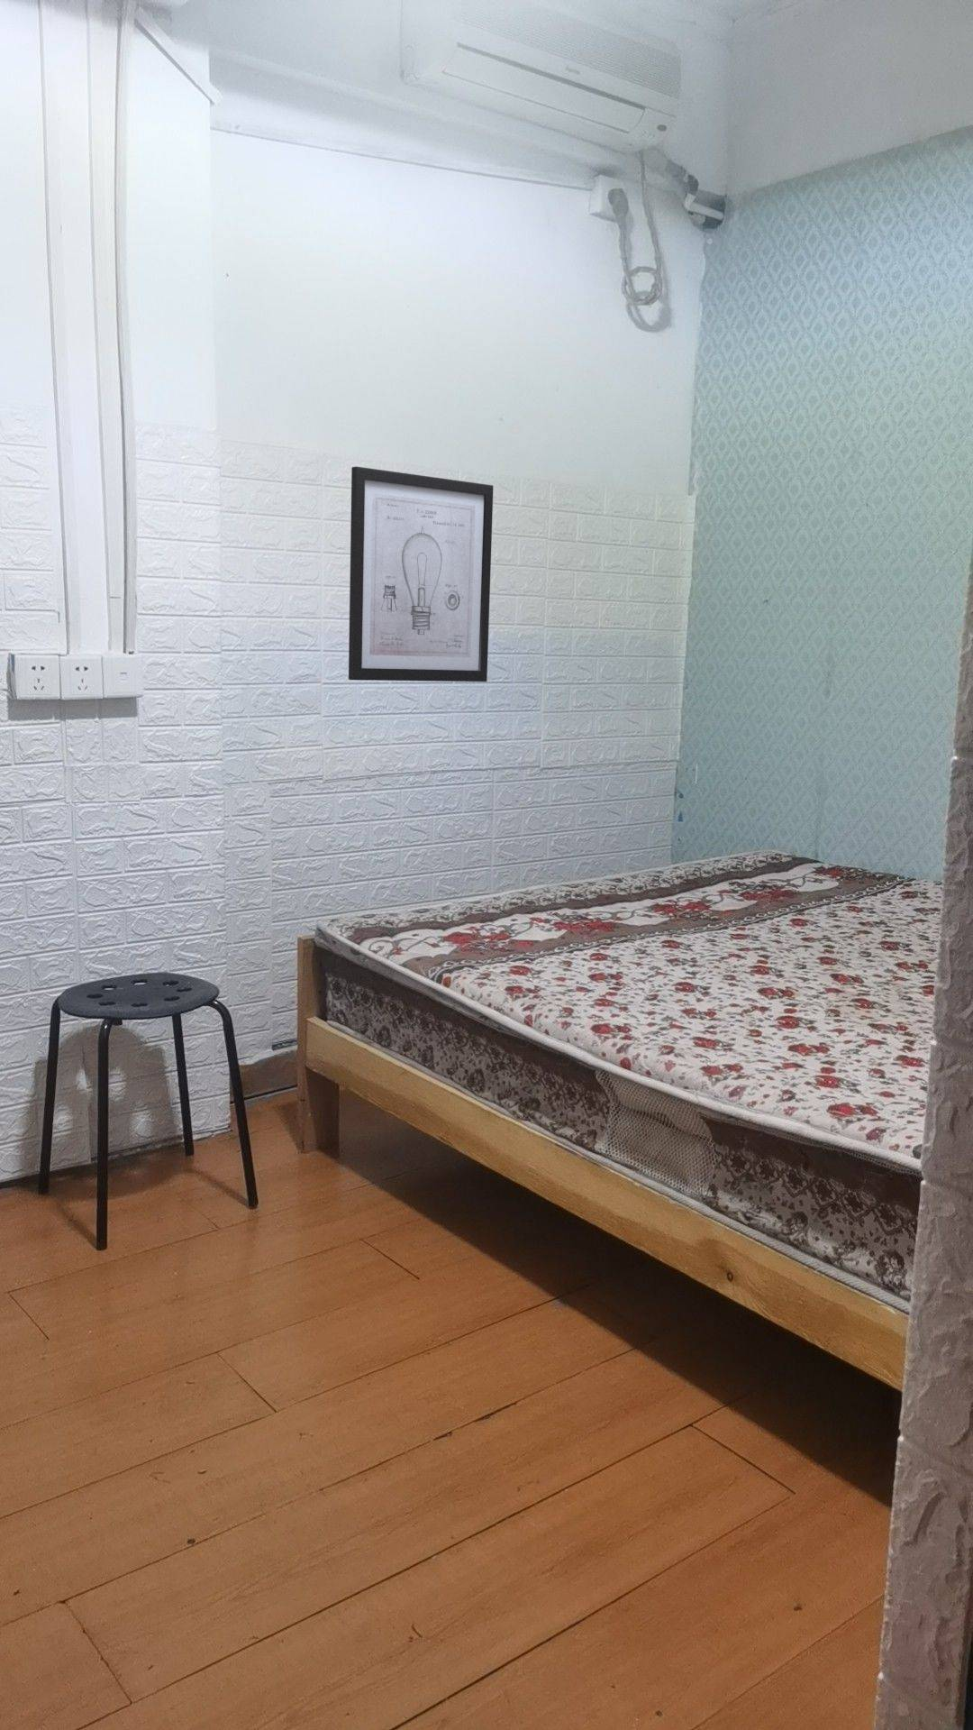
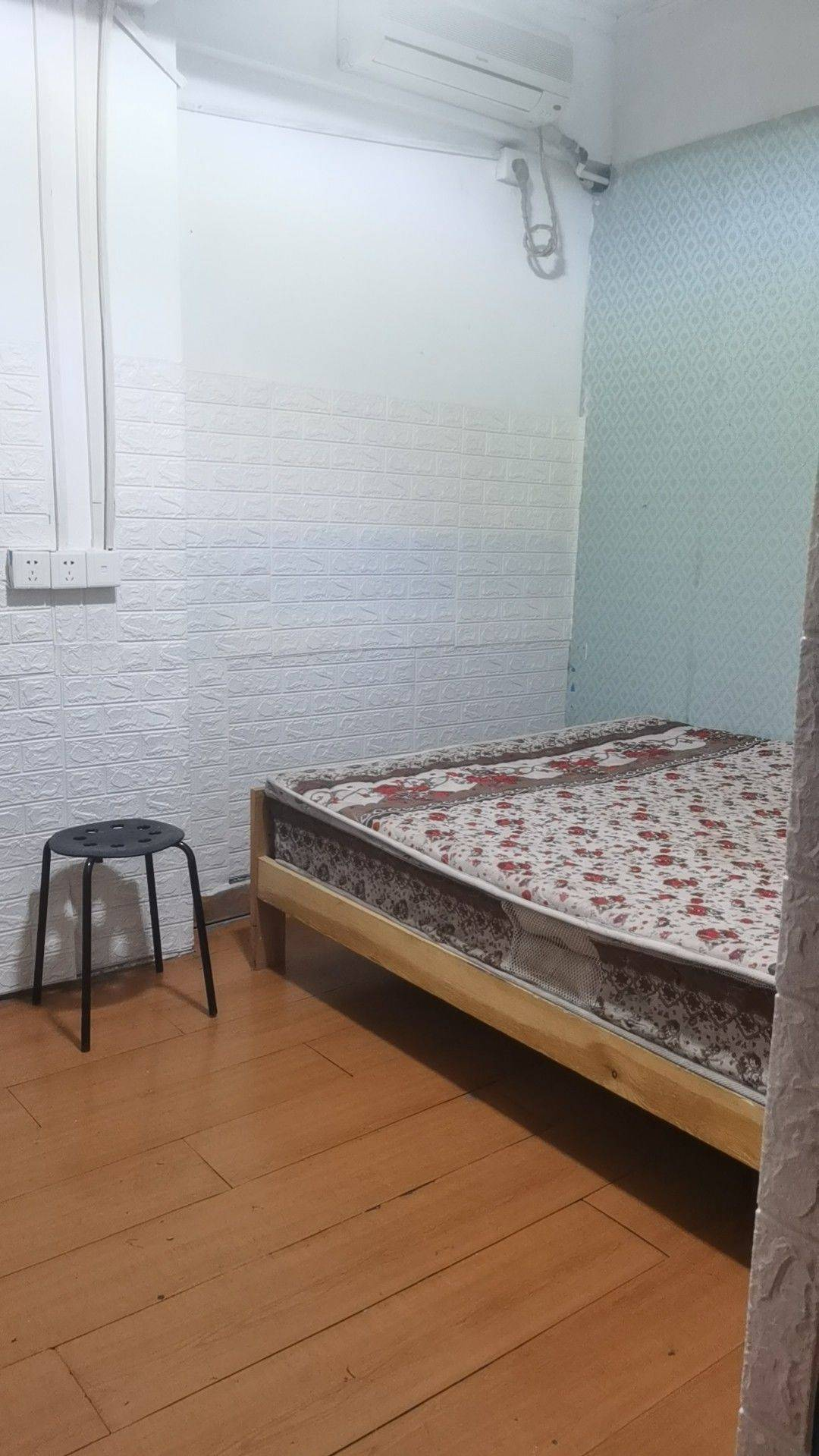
- wall art (423, 580)
